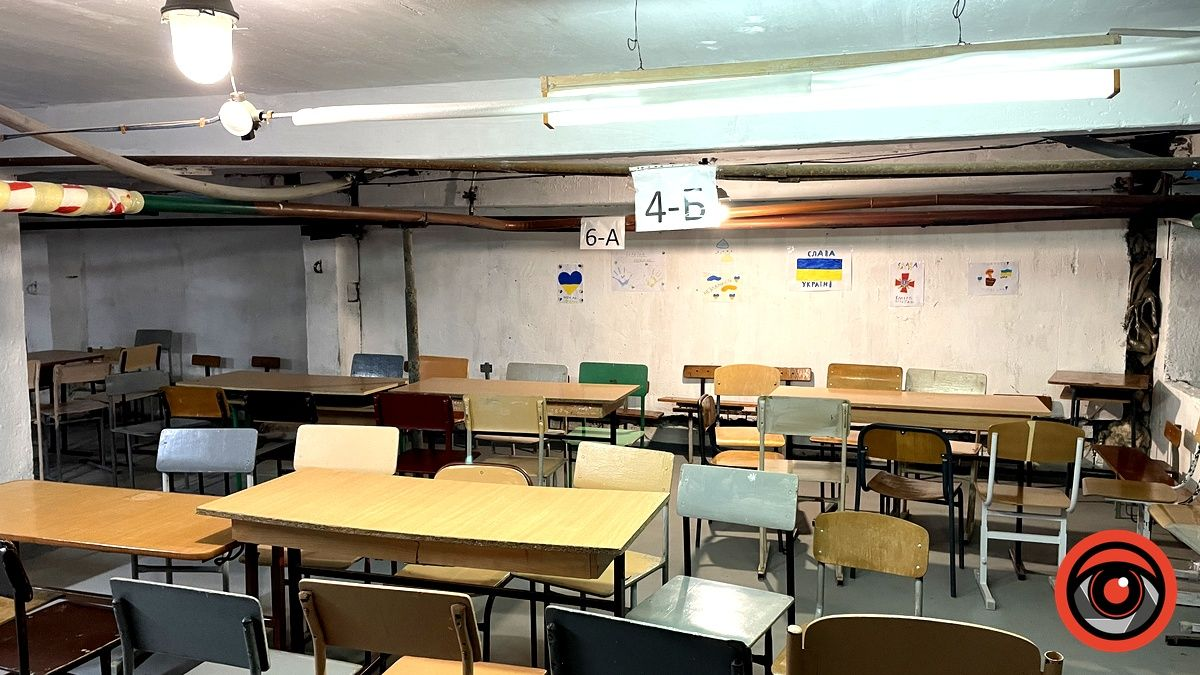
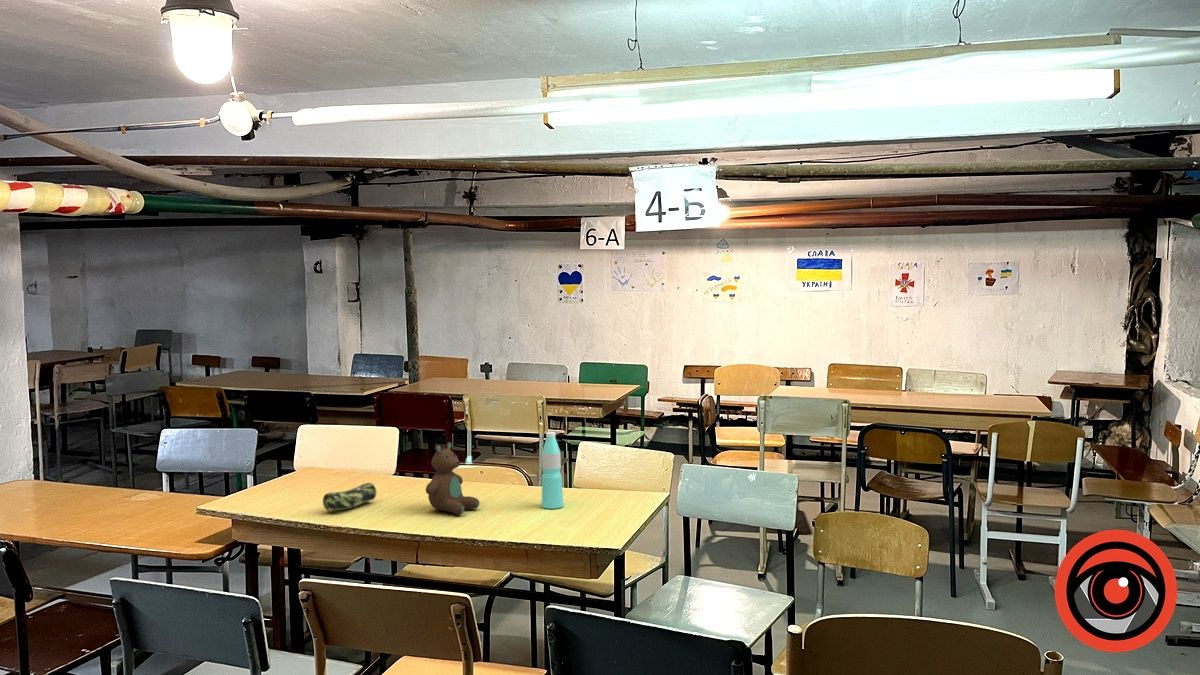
+ pencil case (349, 497)
+ stuffed toy (452, 477)
+ water bottle (551, 469)
